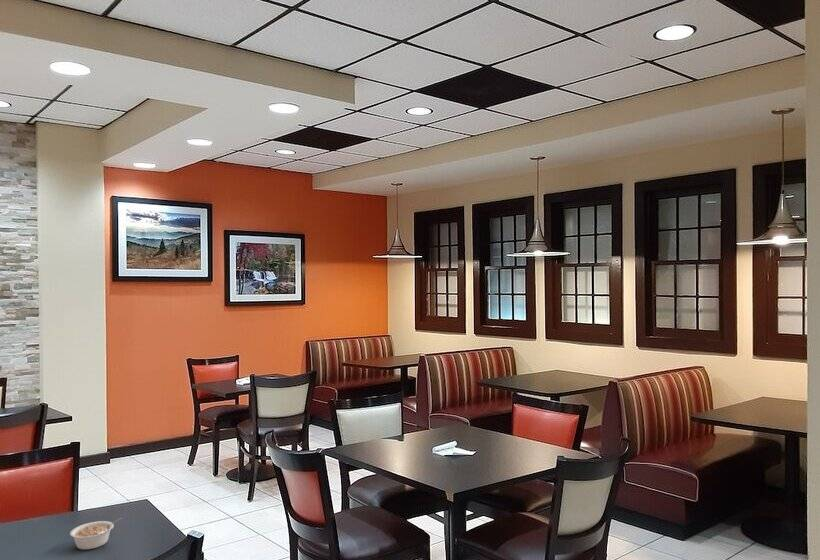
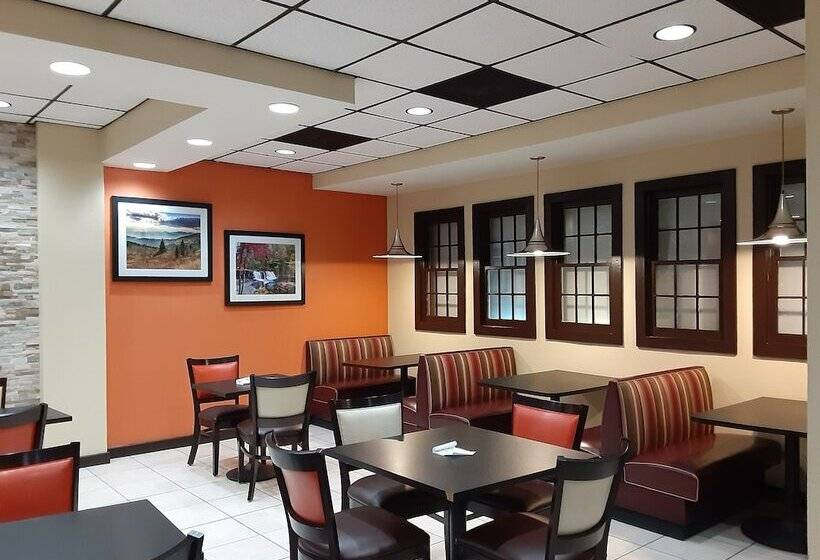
- legume (93, 534)
